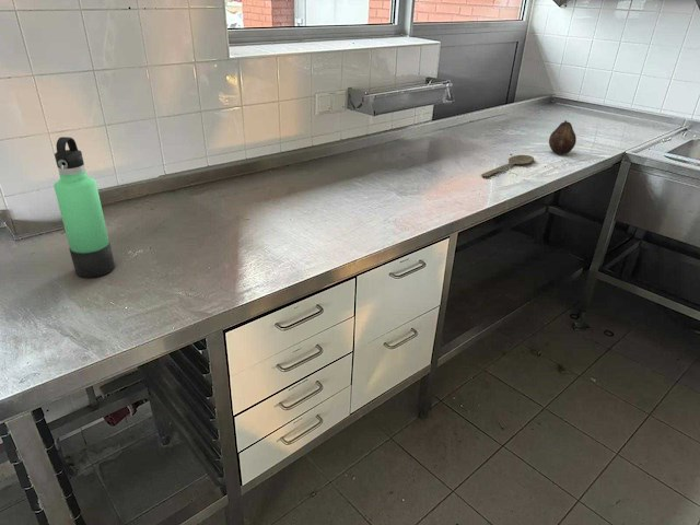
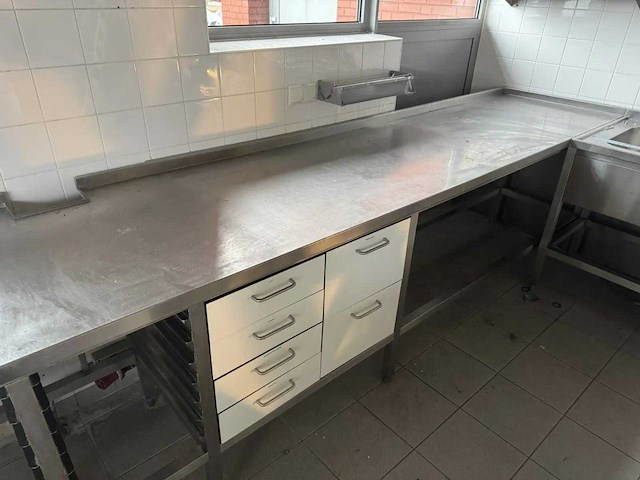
- thermos bottle (80, 207)
- wooden spoon (506, 165)
- fruit (562, 137)
